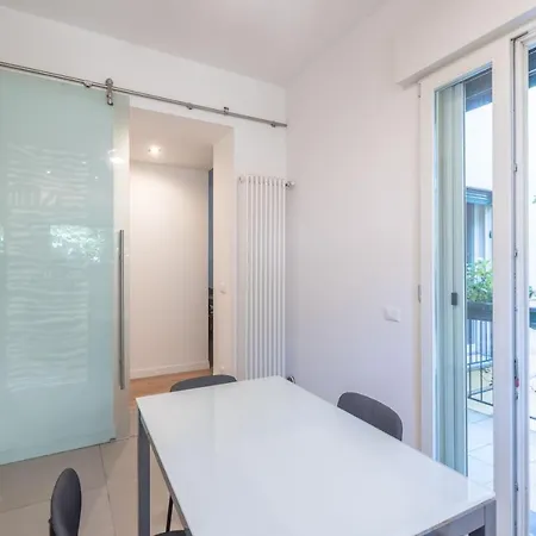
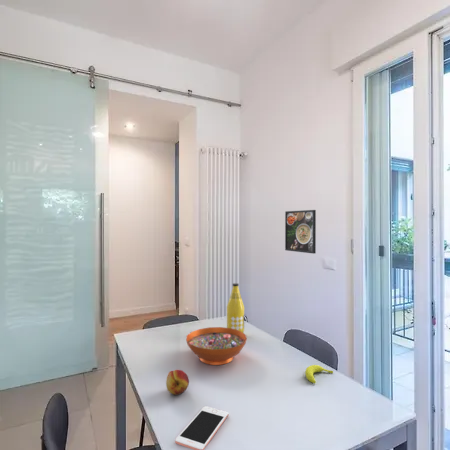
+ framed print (299, 231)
+ cell phone (203, 426)
+ decorative bowl (216, 347)
+ bottle (235, 308)
+ fruit (177, 381)
+ banana (316, 371)
